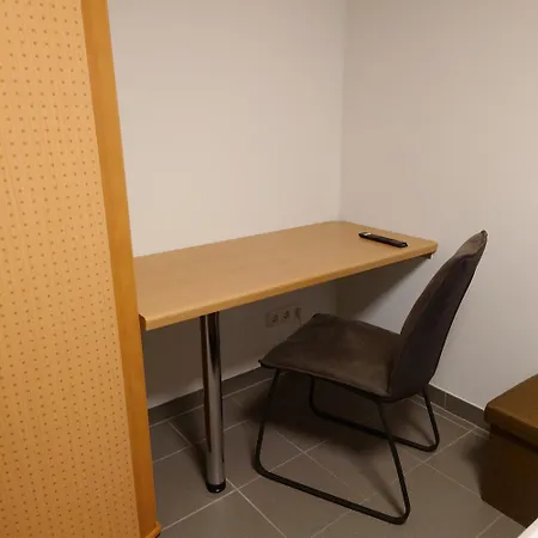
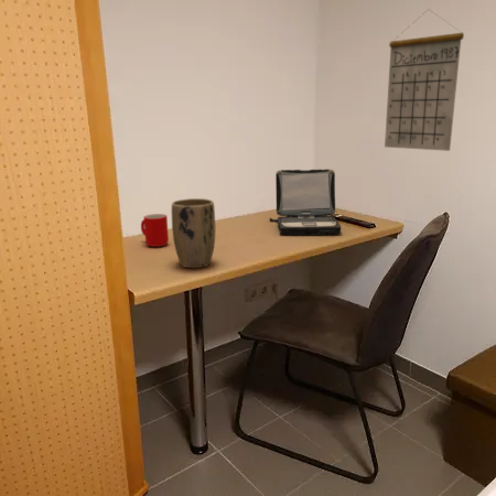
+ laptop (305, 200)
+ plant pot (194, 233)
+ calendar (421, 80)
+ cup (152, 229)
